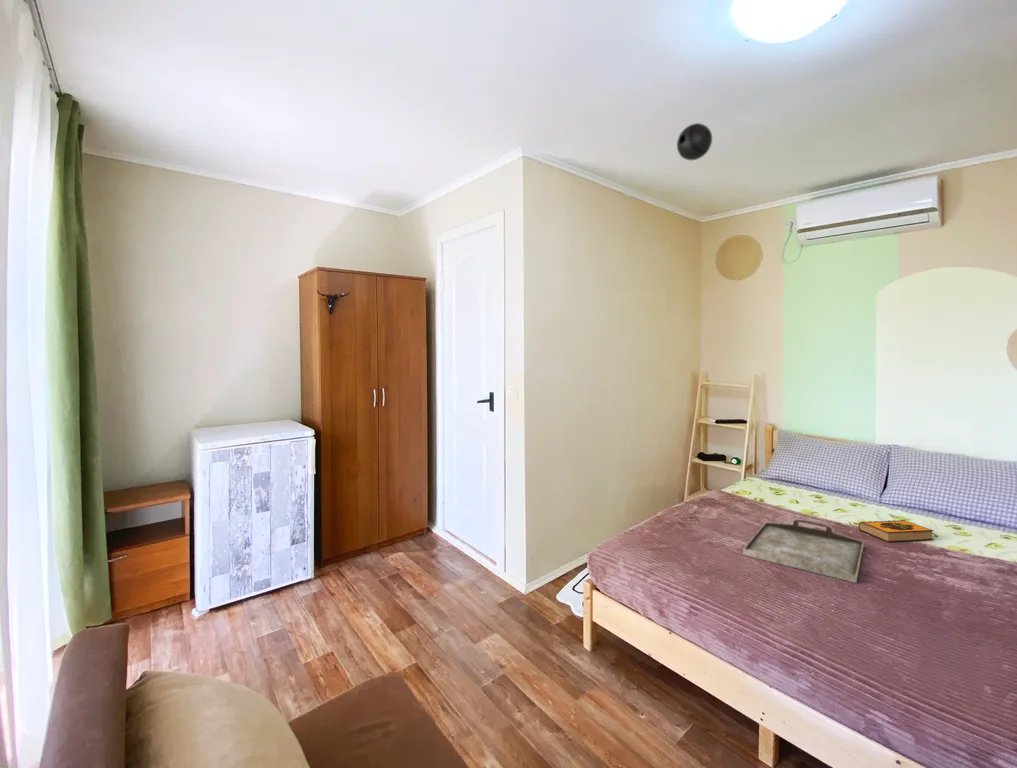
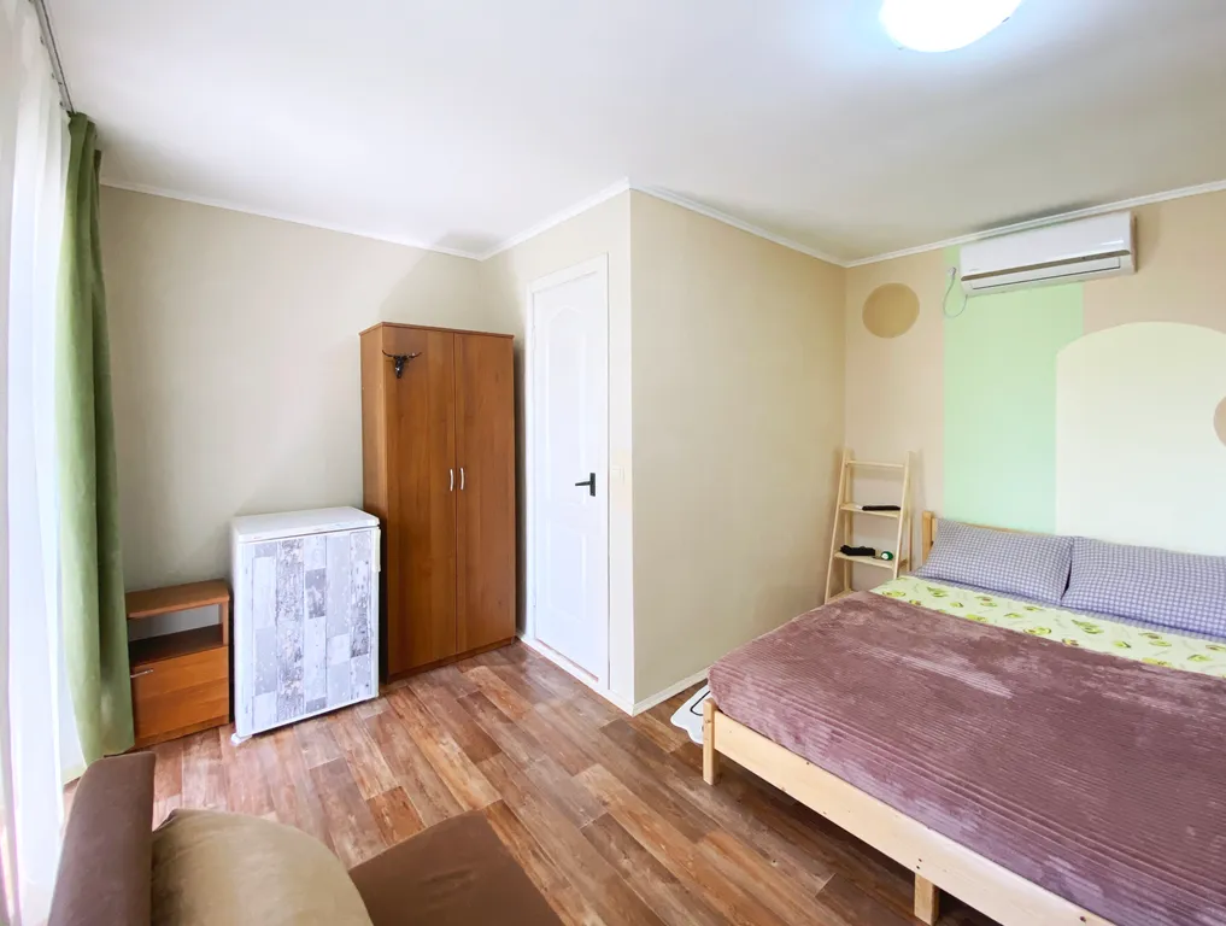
- serving tray (804, 542)
- hardback book (894, 530)
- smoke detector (694, 142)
